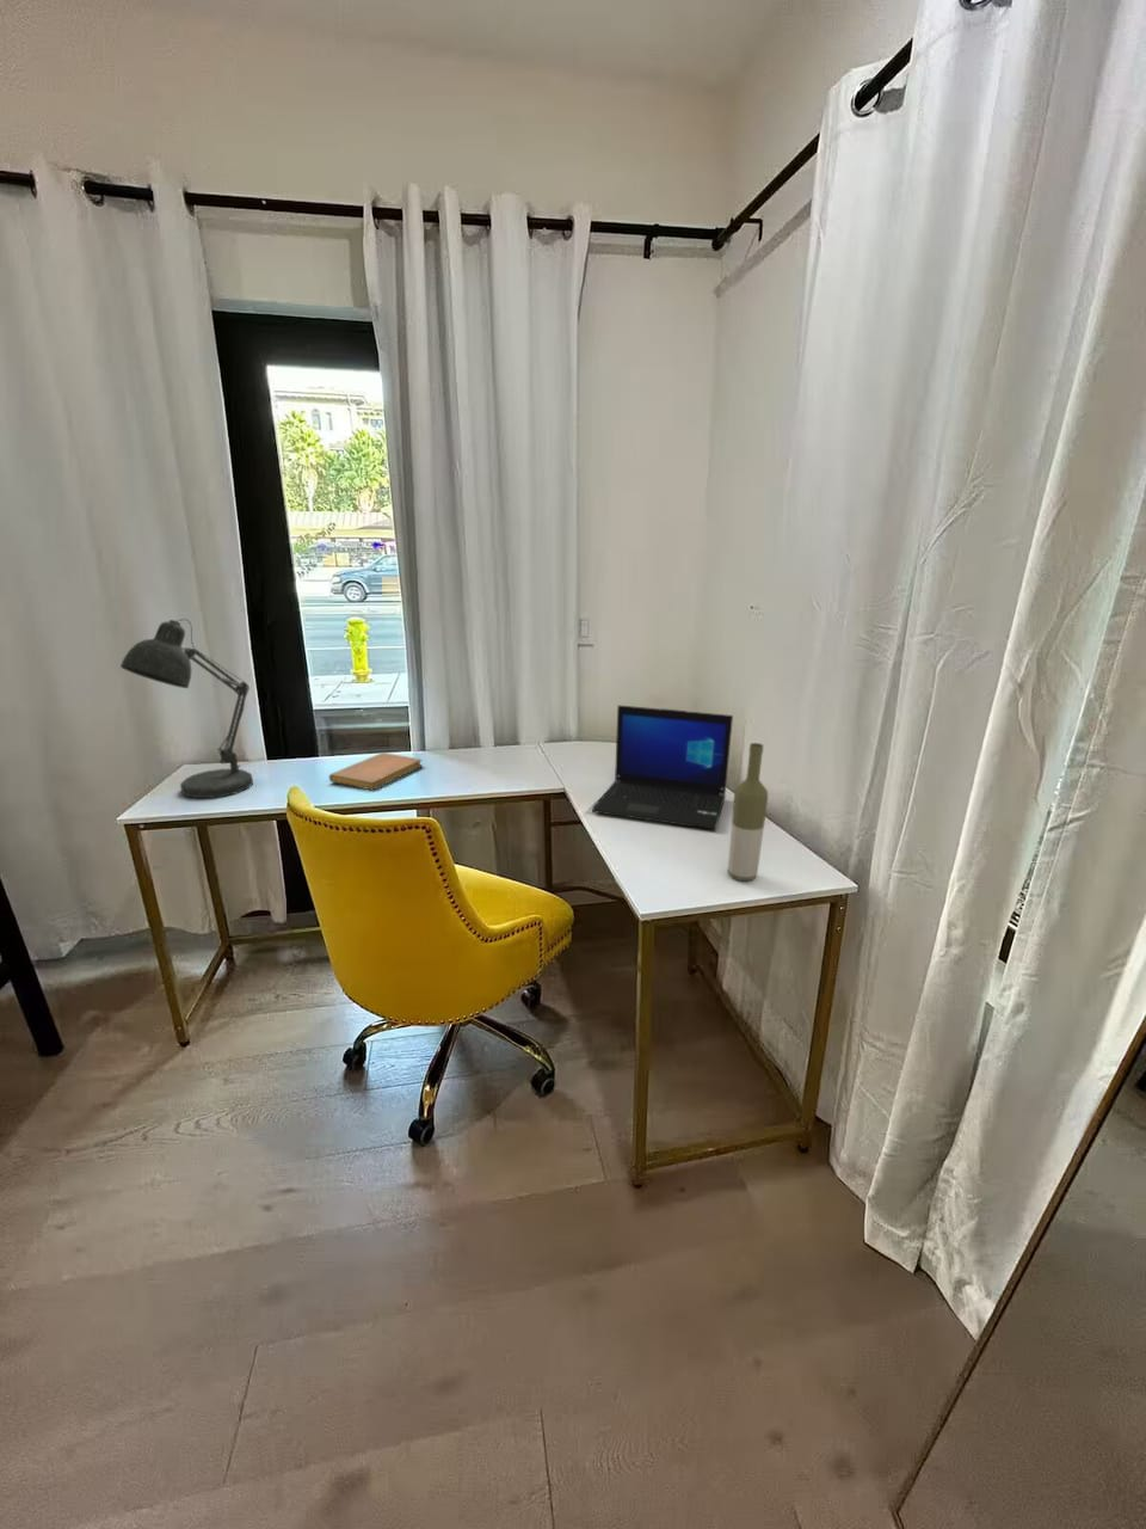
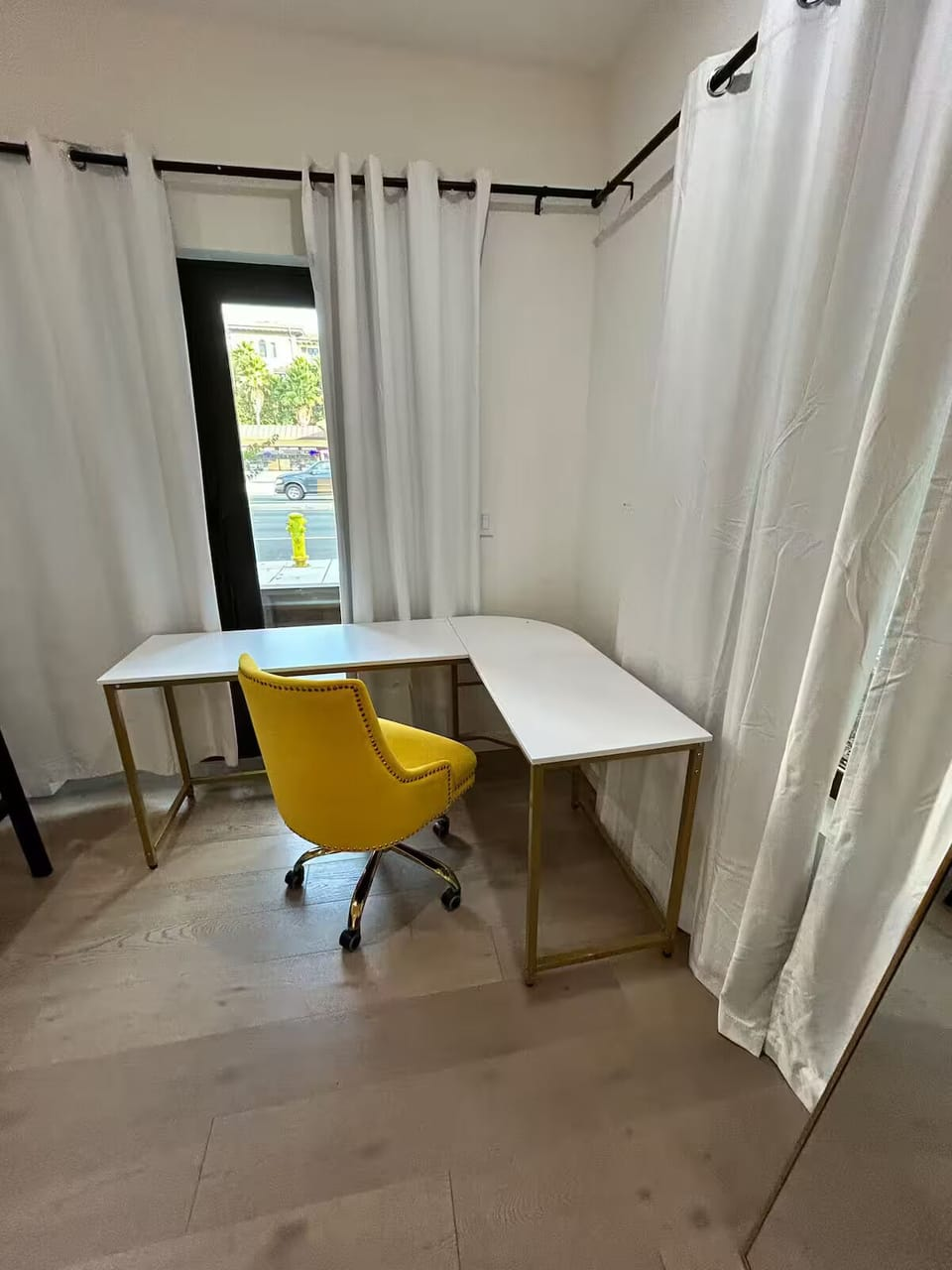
- laptop (662, 763)
- notebook (377, 769)
- desk lamp (188, 687)
- bottle (749, 813)
